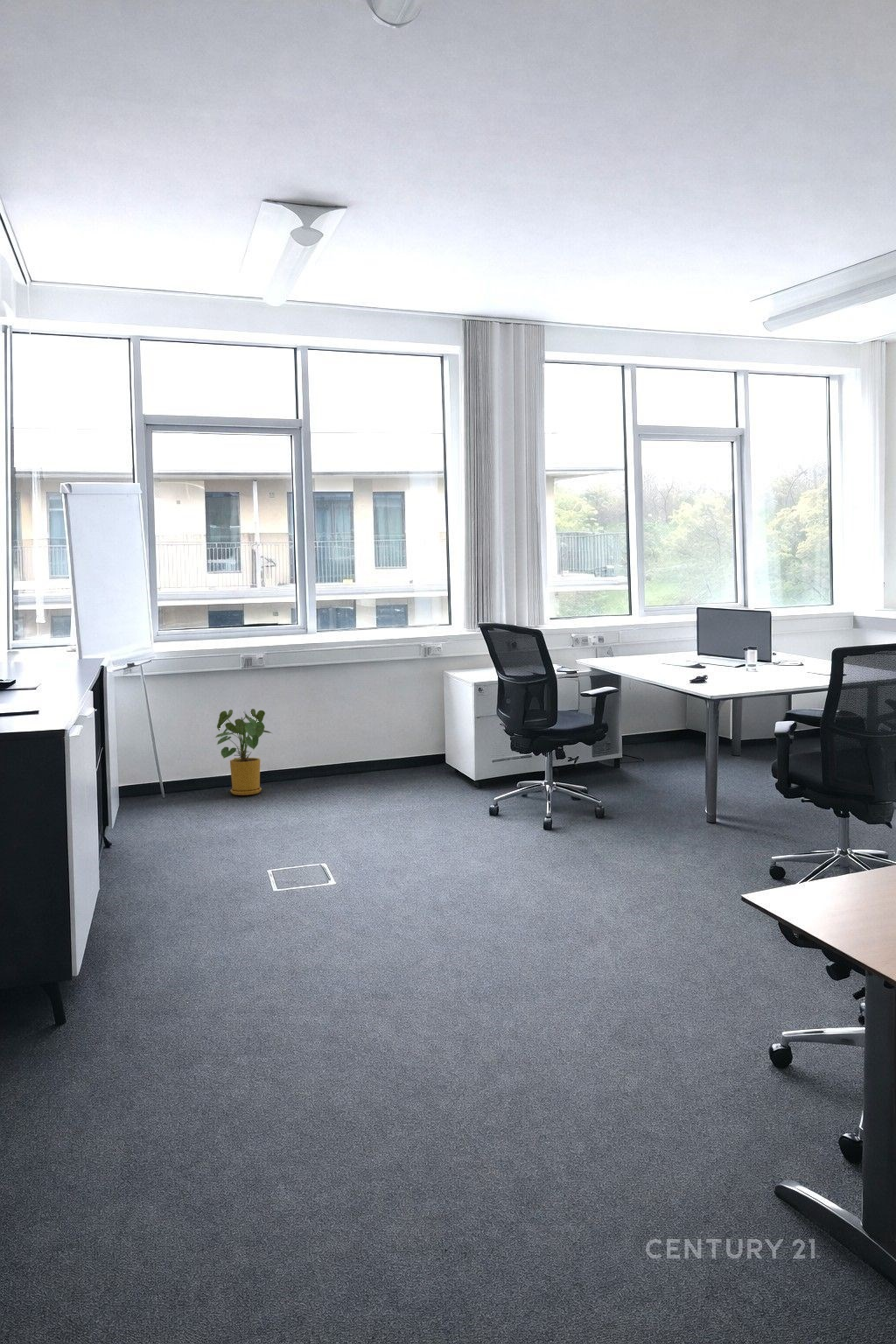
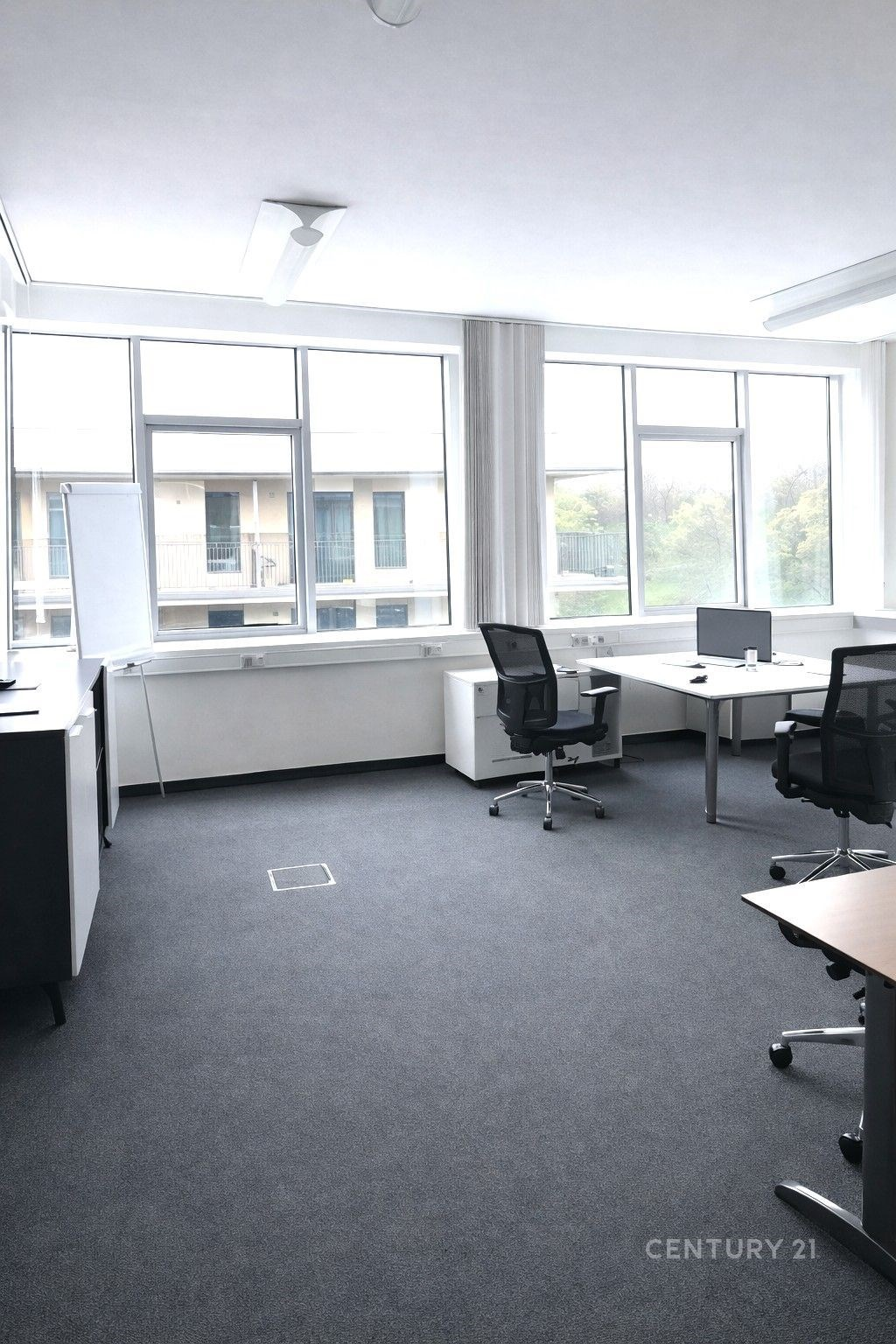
- house plant (242, 752)
